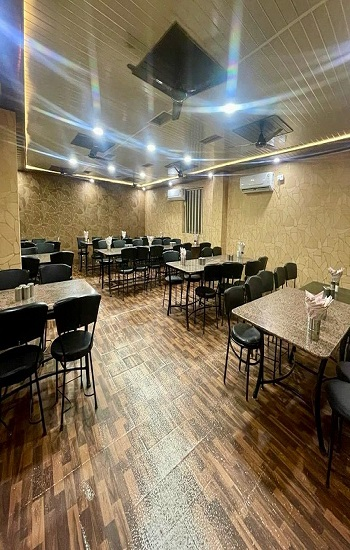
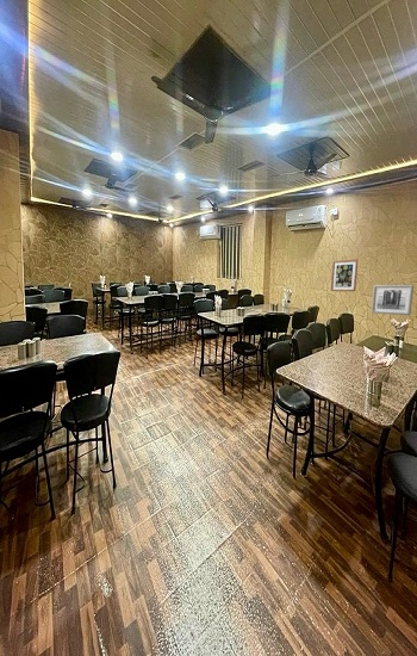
+ wall art (391, 299)
+ wall art (343, 276)
